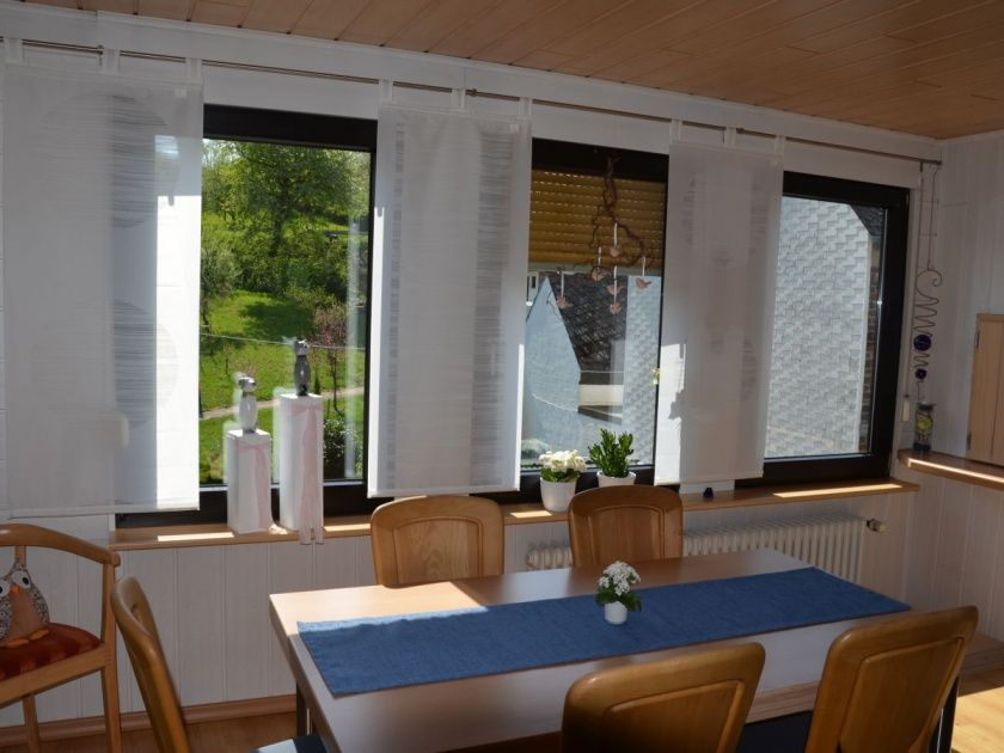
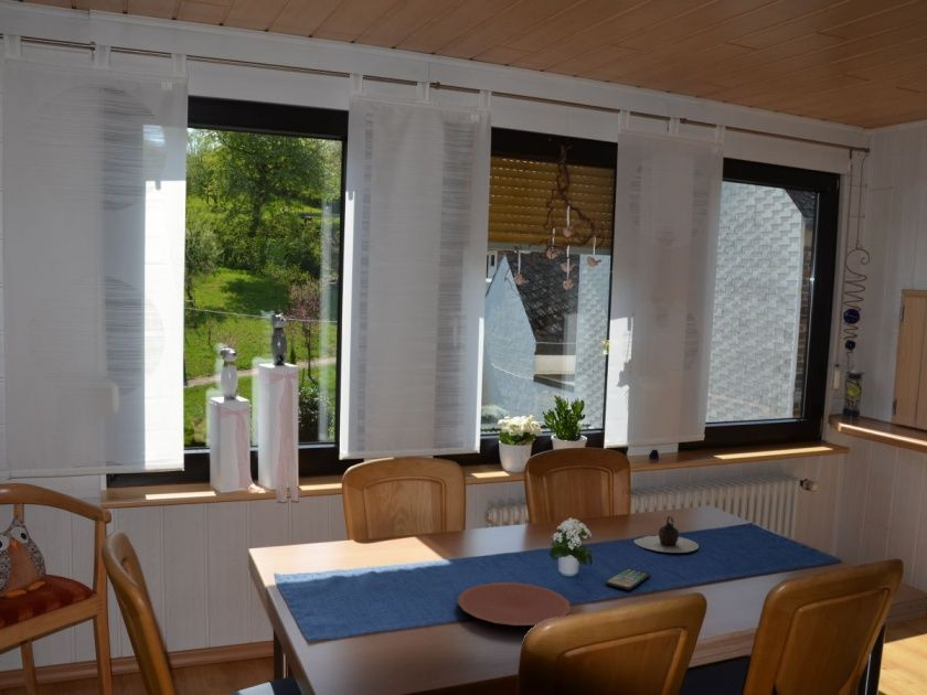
+ teapot (667, 530)
+ smartphone (628, 578)
+ plate (513, 607)
